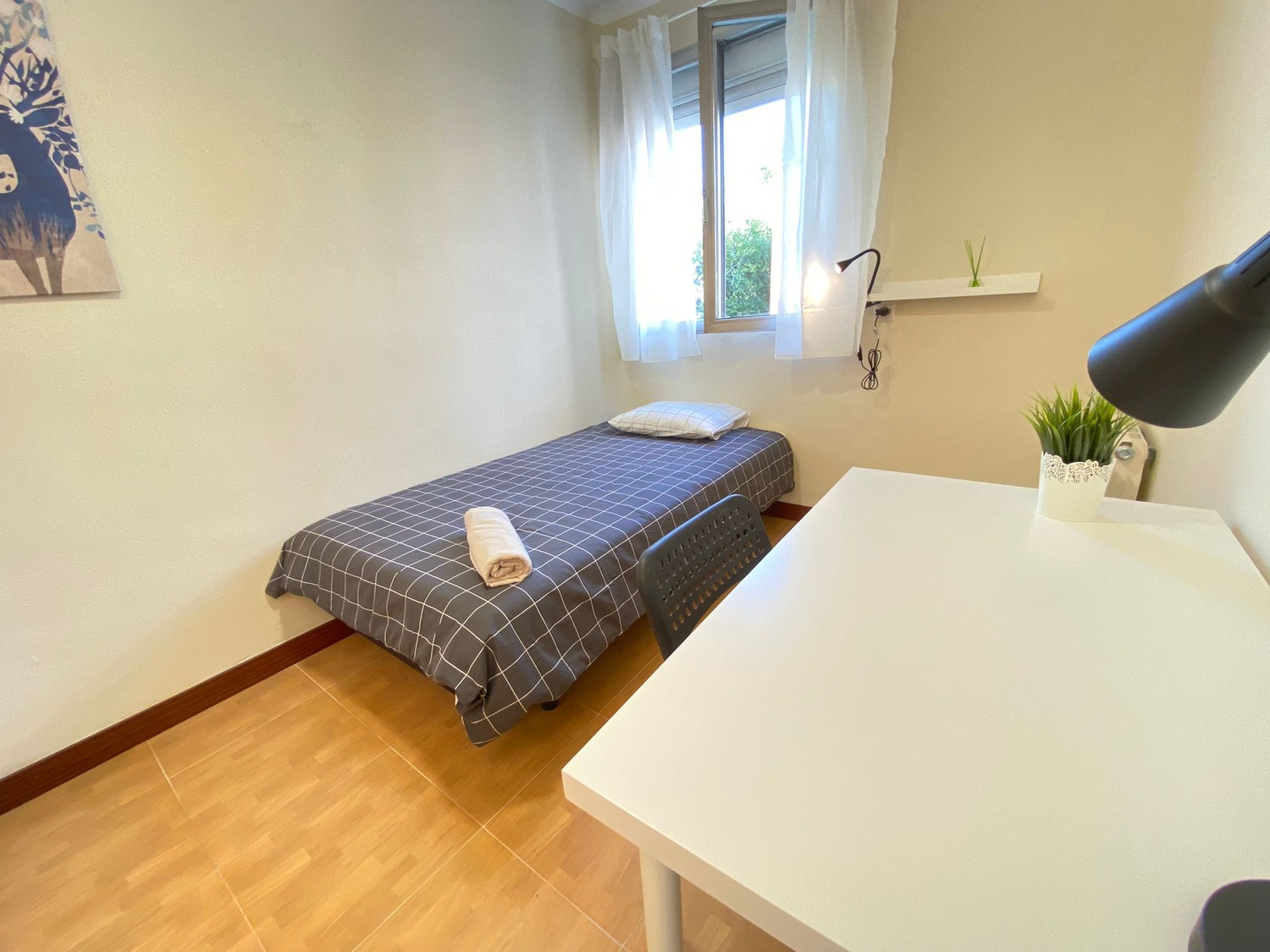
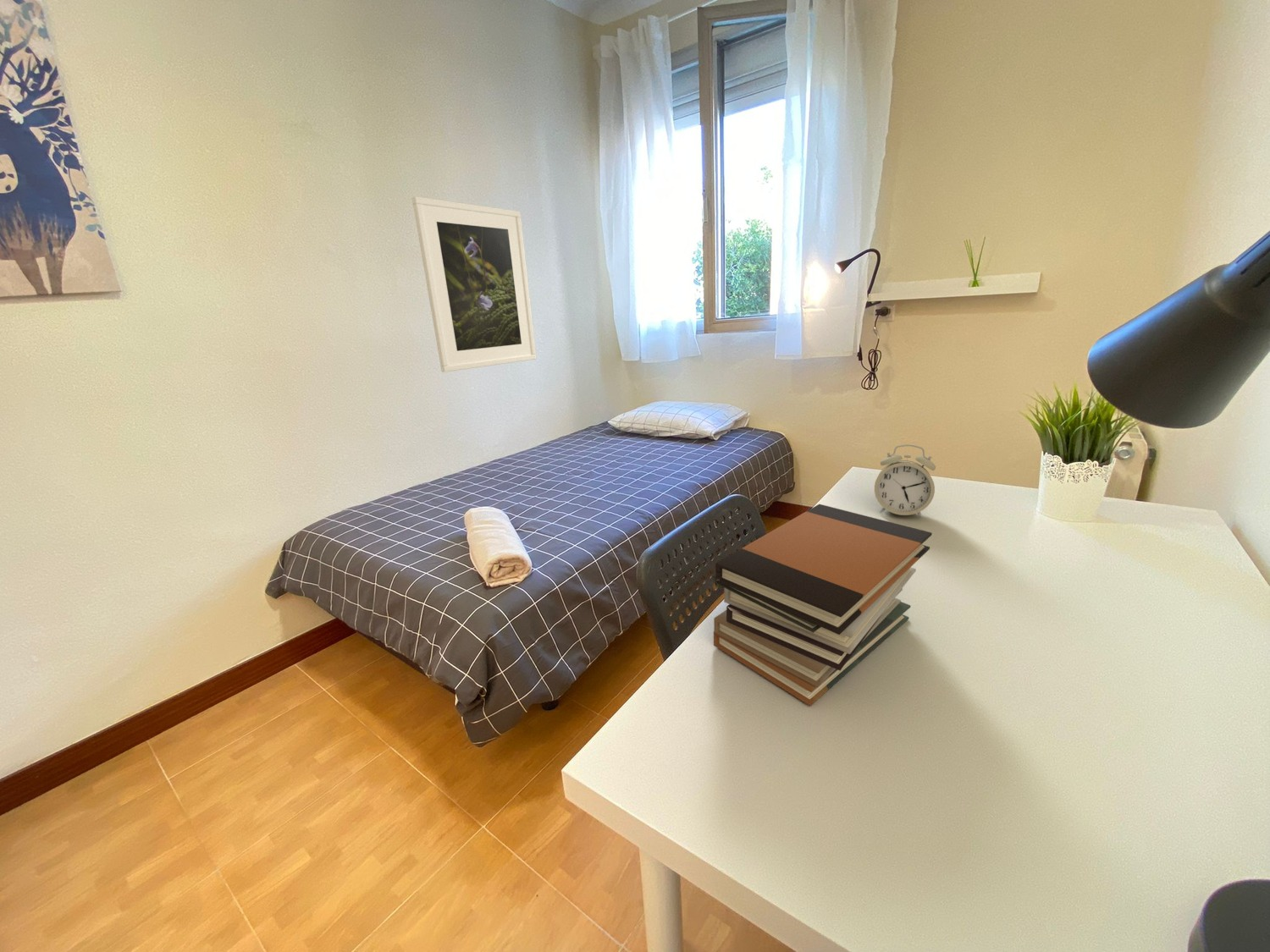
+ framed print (482, 289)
+ alarm clock (904, 480)
+ book stack (821, 590)
